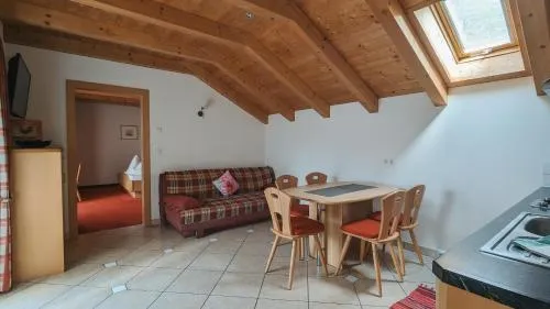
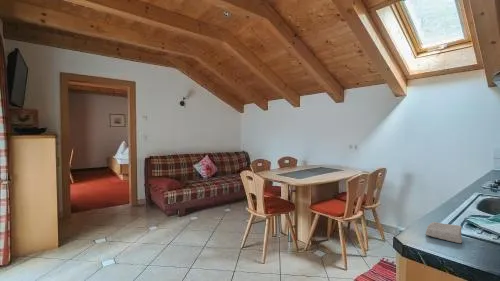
+ soap bar (443, 230)
